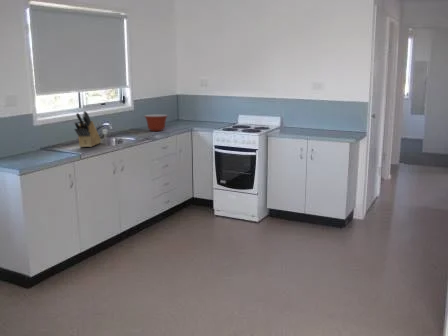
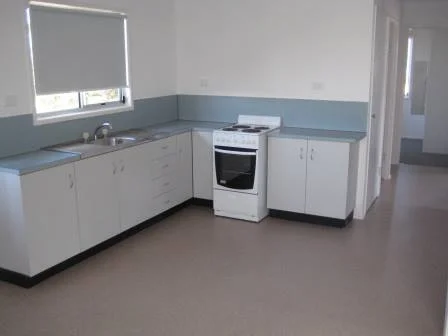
- mixing bowl (156, 122)
- knife block (87, 128)
